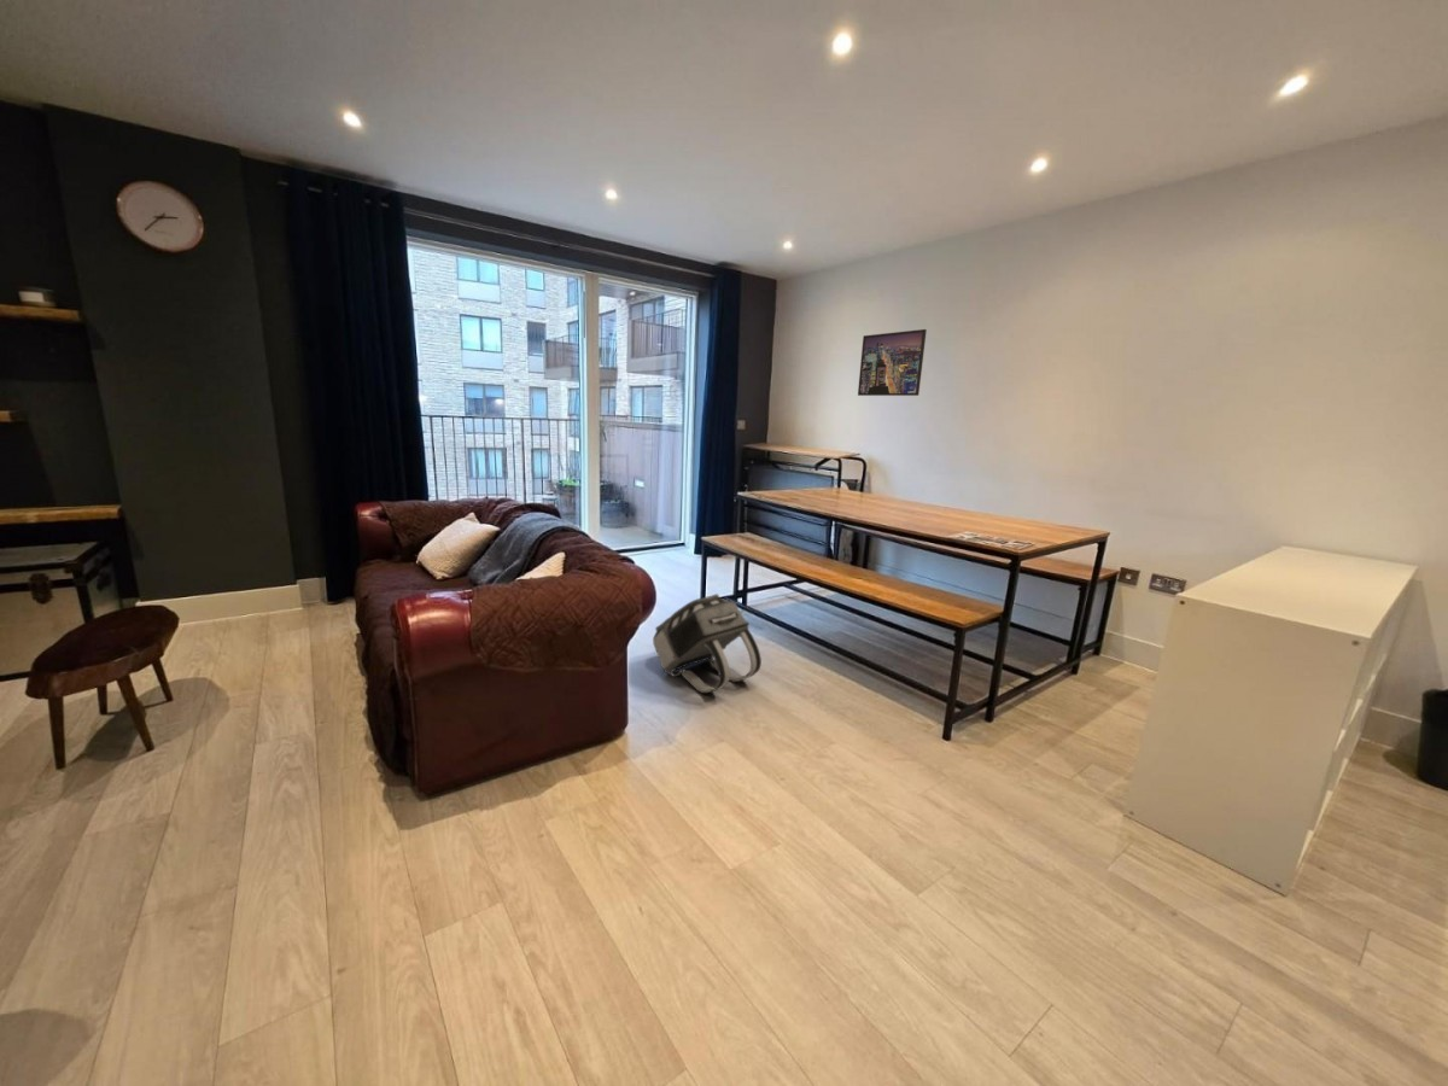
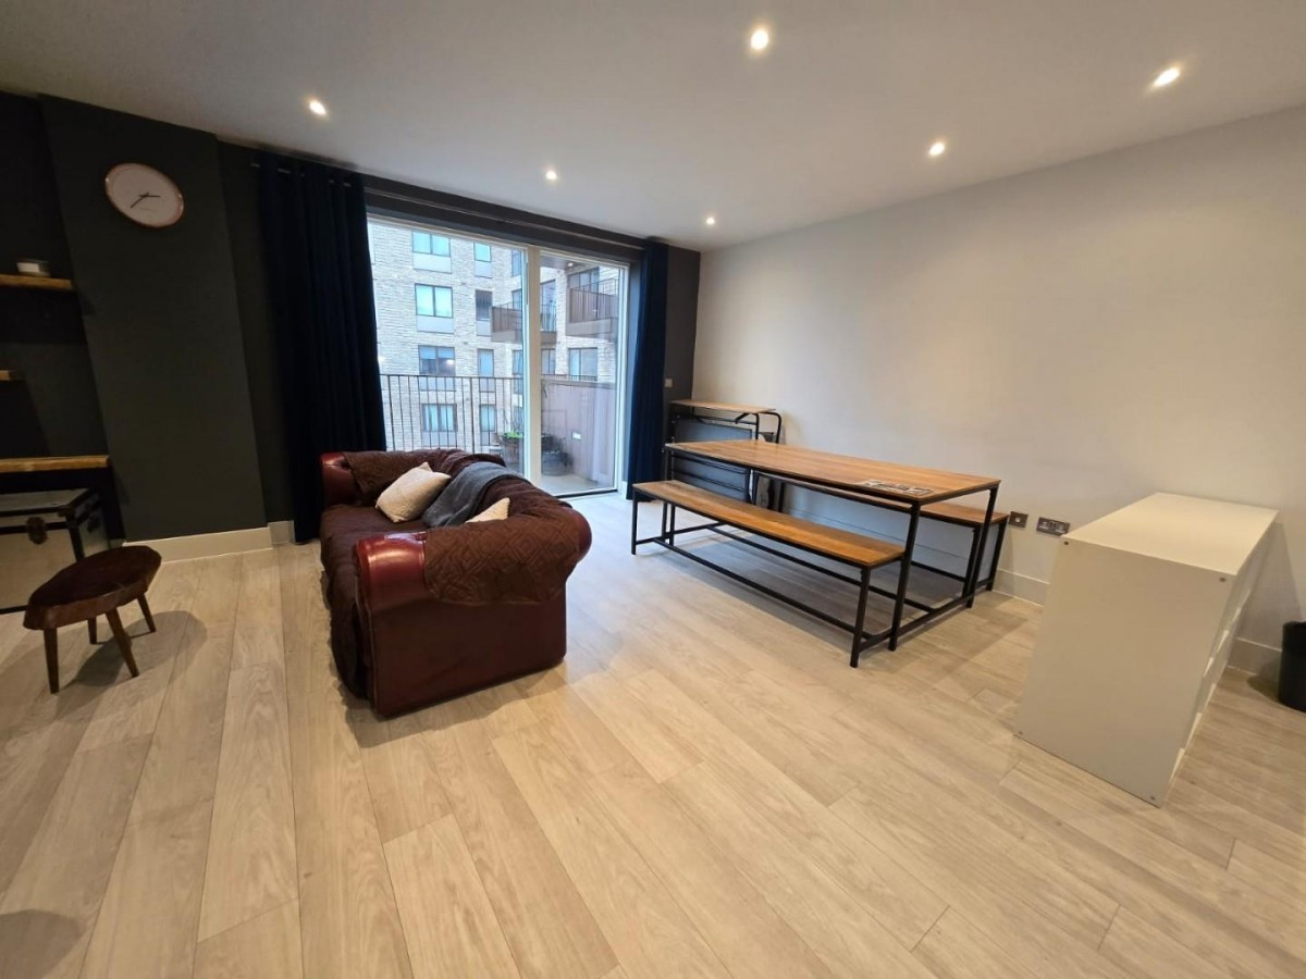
- backpack (703, 635)
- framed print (889, 364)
